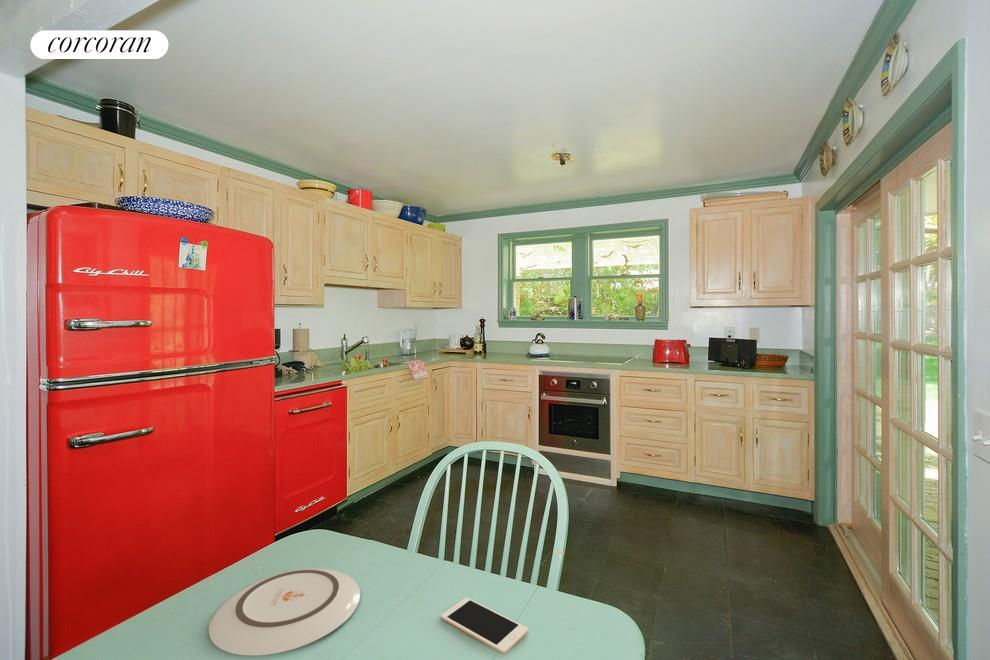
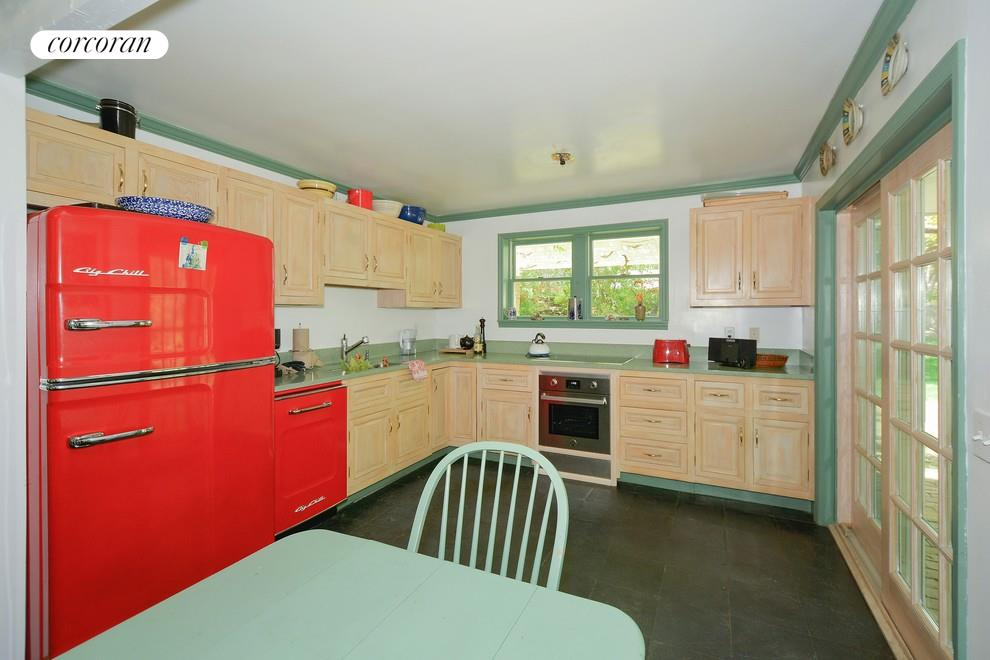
- plate (289, 600)
- cell phone (483, 623)
